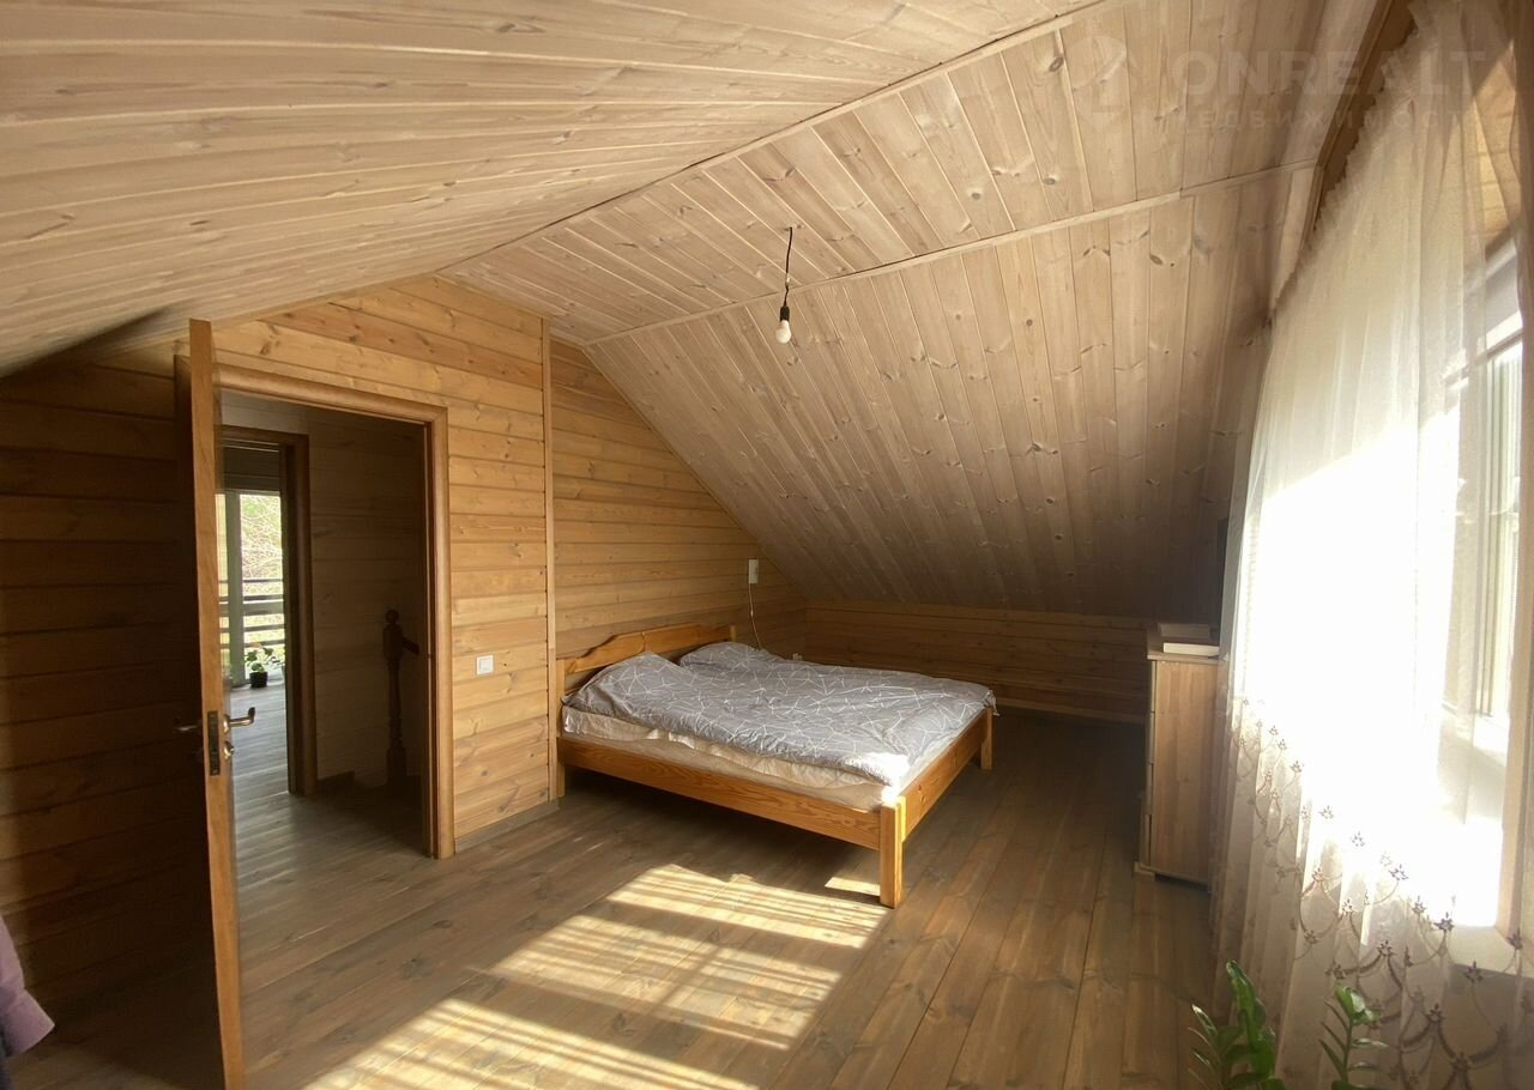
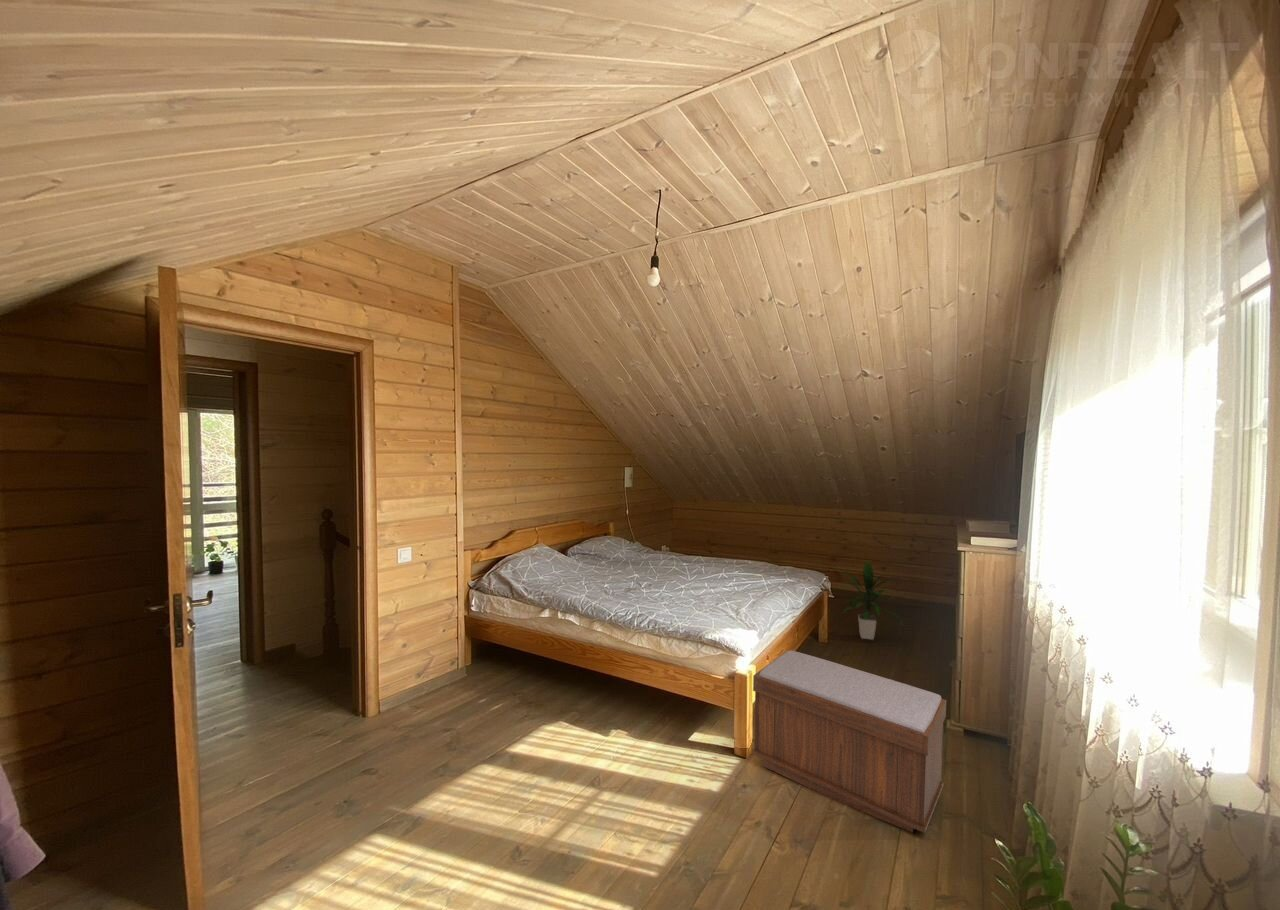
+ indoor plant (869, 600)
+ bench (844, 730)
